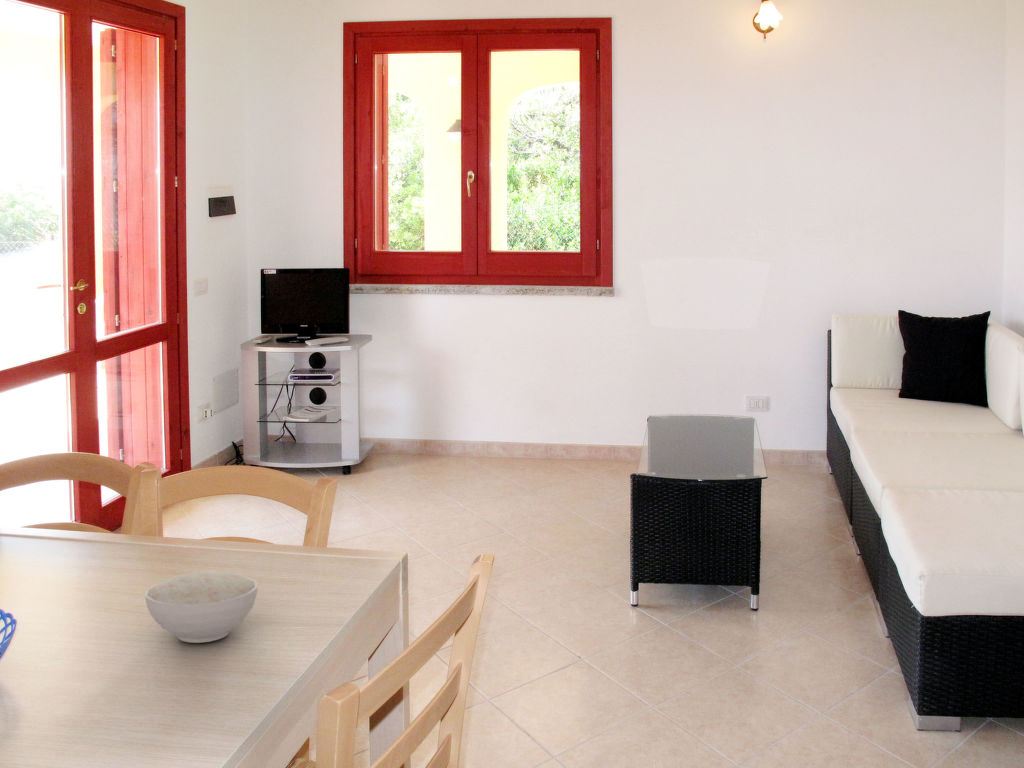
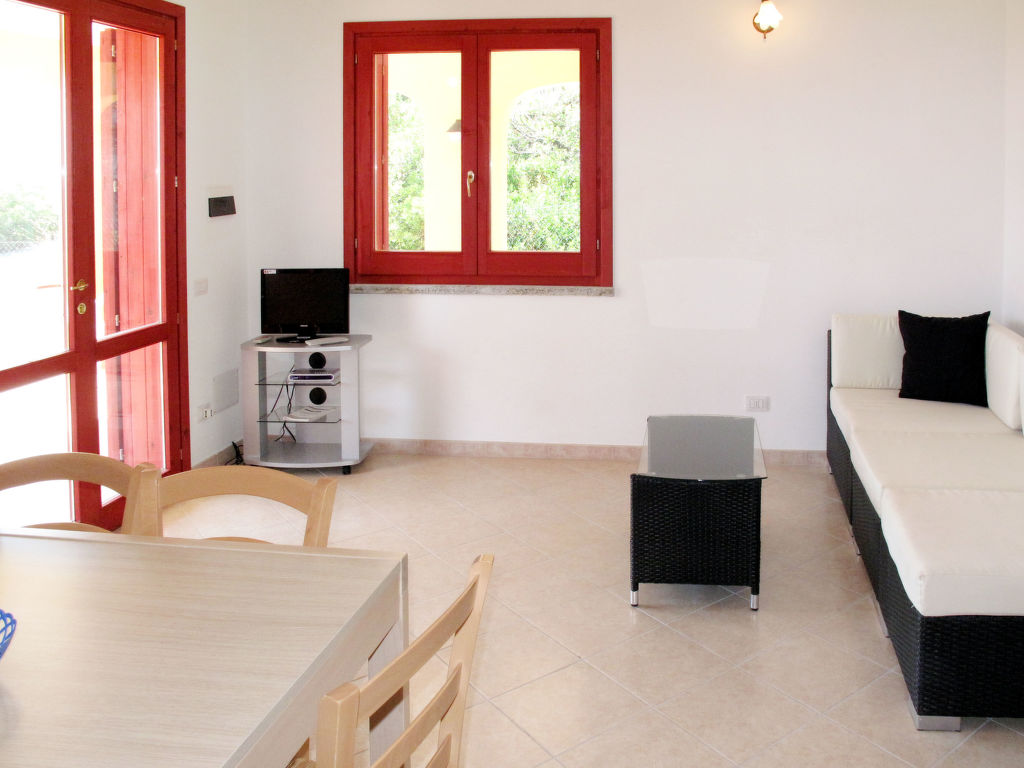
- bowl (202, 605)
